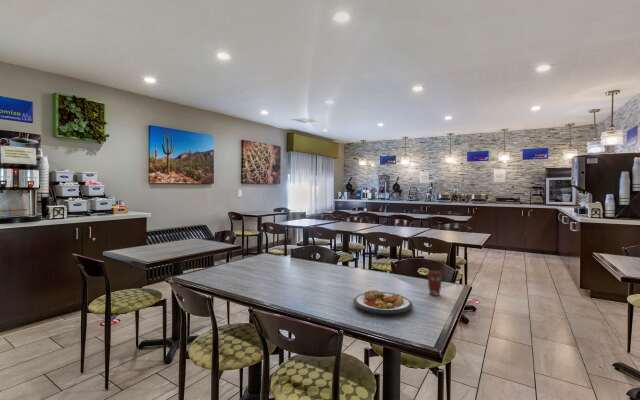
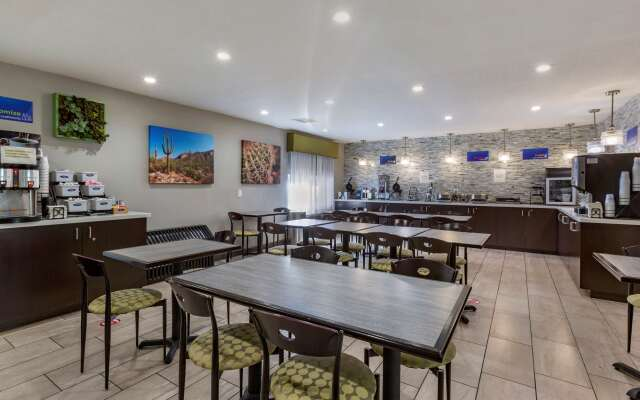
- coffee cup (434, 282)
- plate (382, 300)
